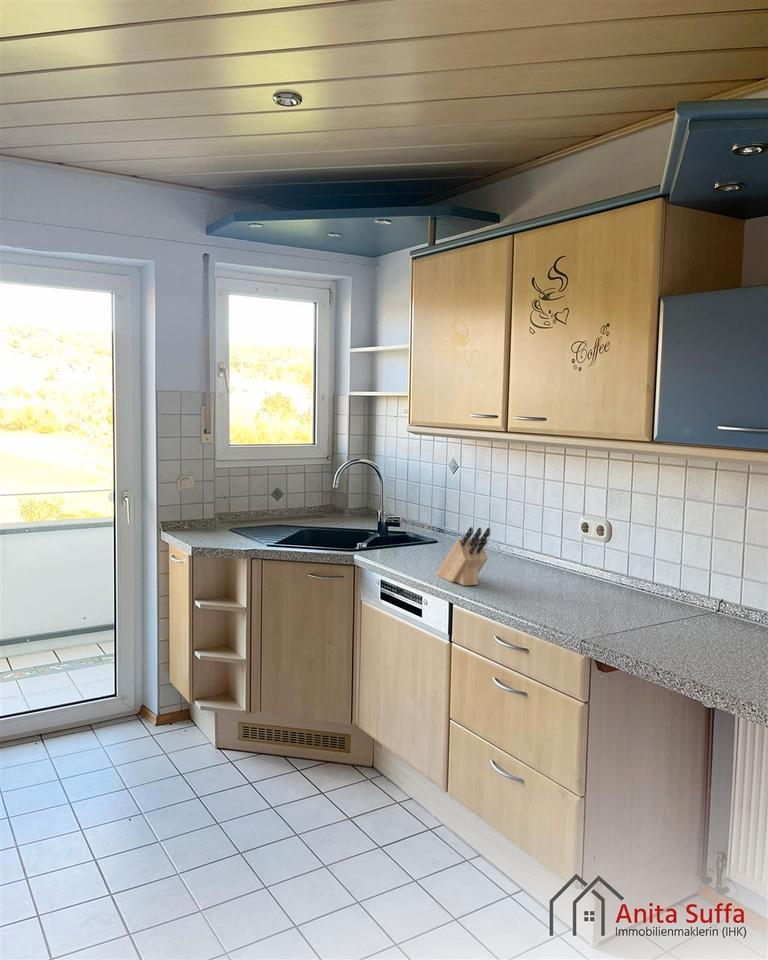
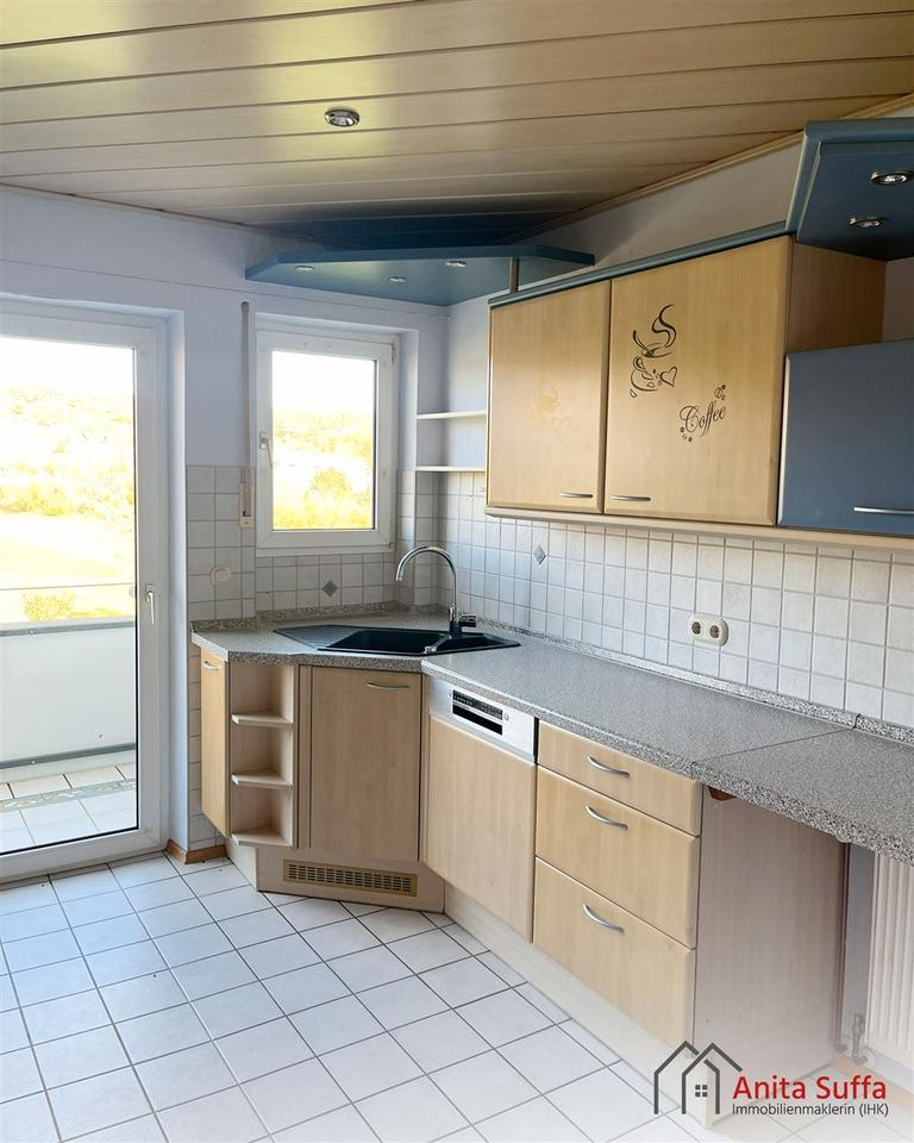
- knife block (464, 552)
